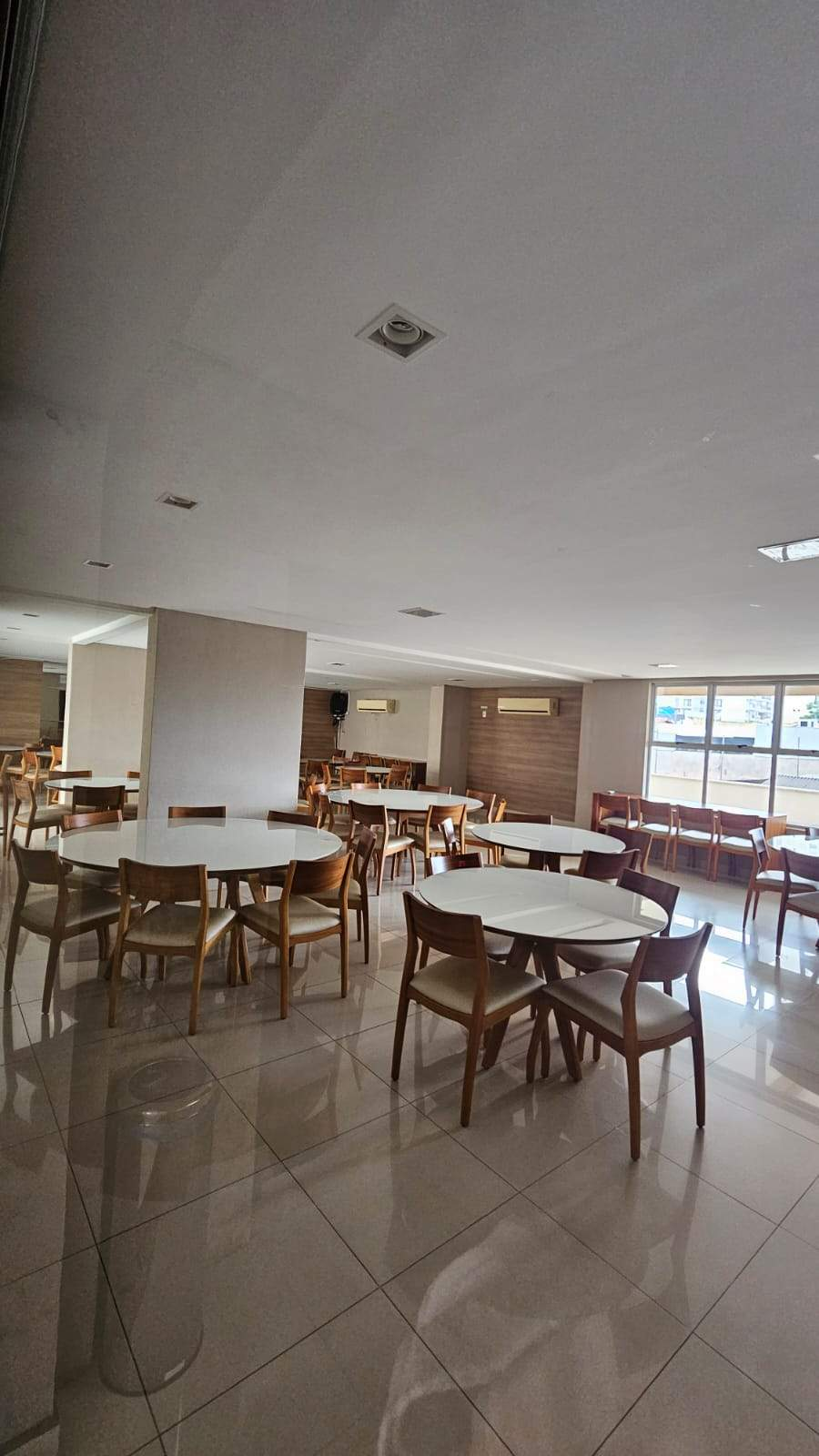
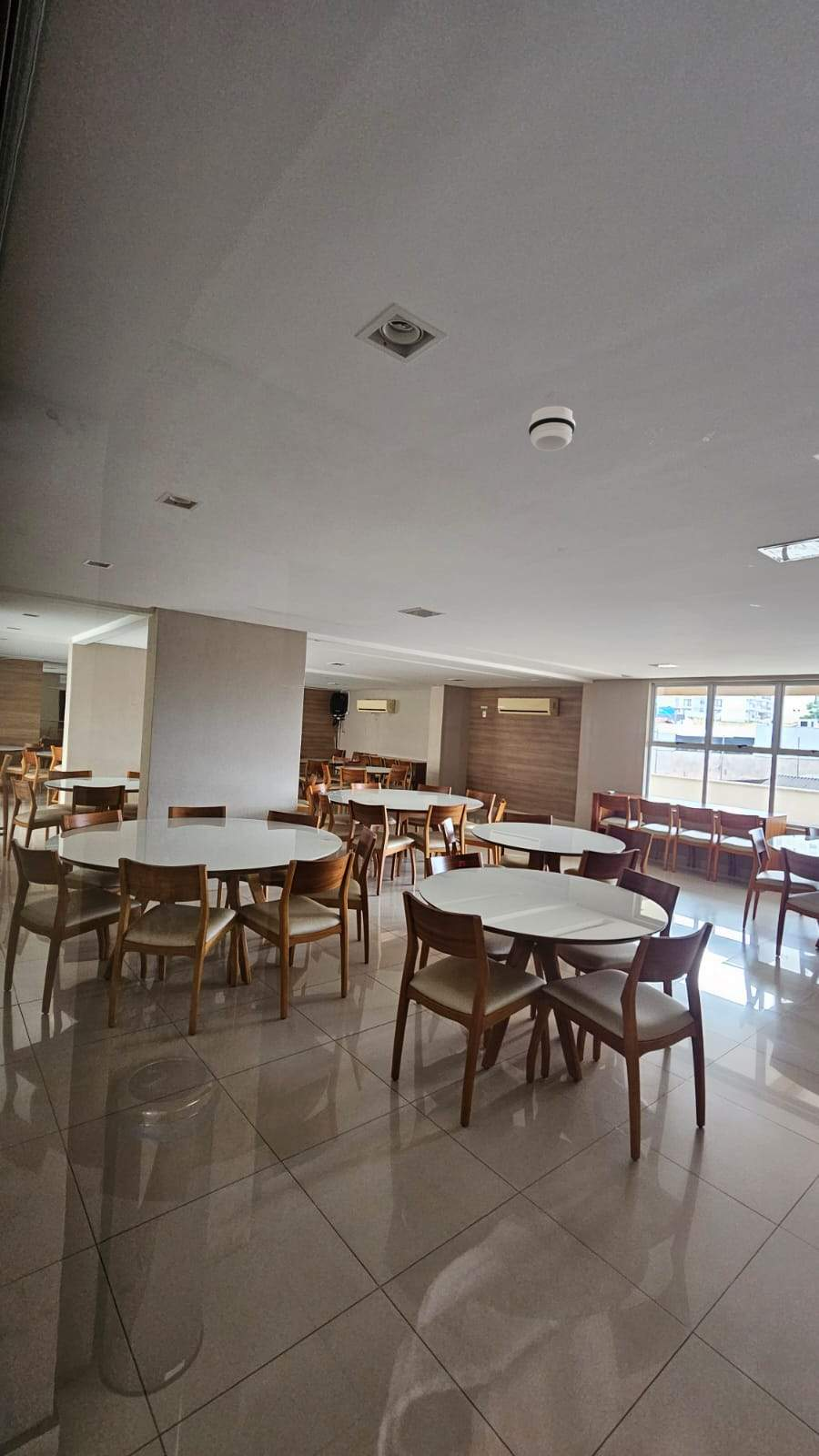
+ smoke detector (551, 430)
